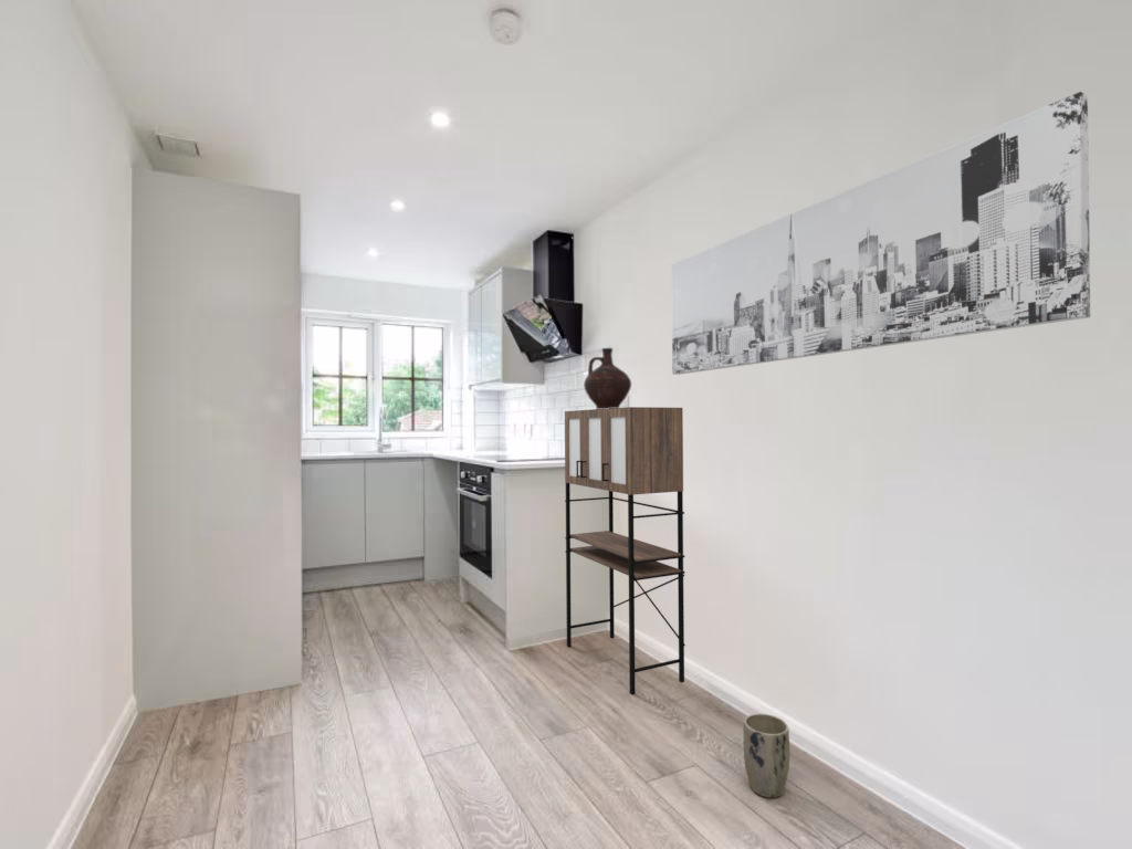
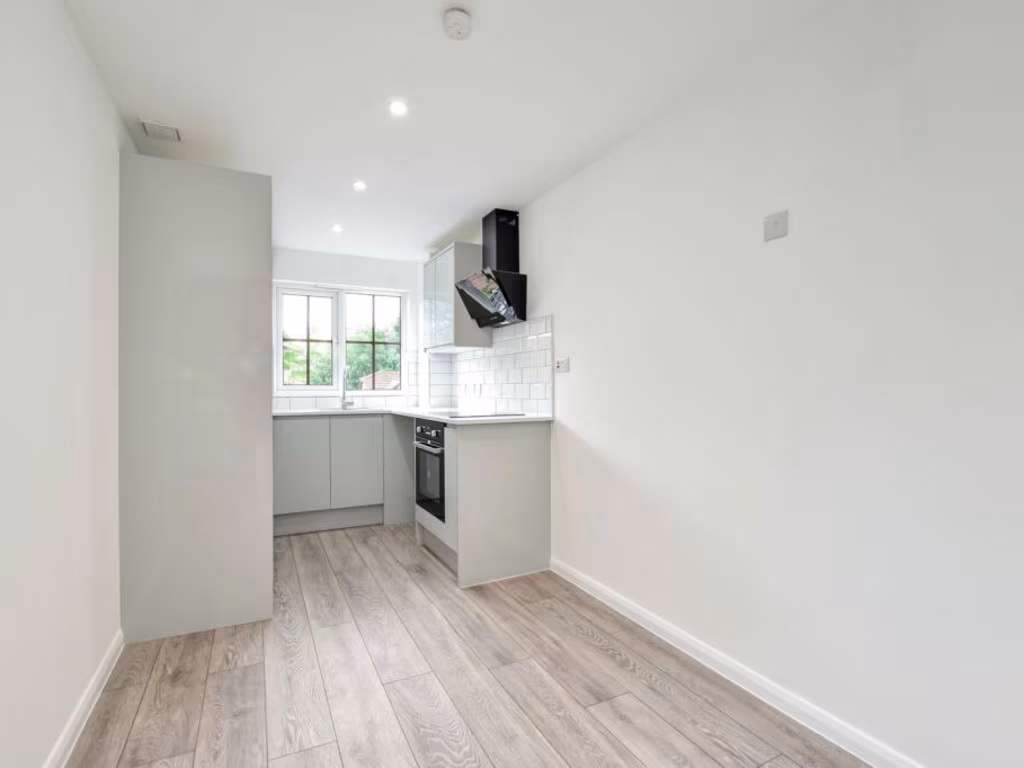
- ceramic jug (607, 378)
- cabinet (618, 535)
- wall art (809, 281)
- plant pot (766, 756)
